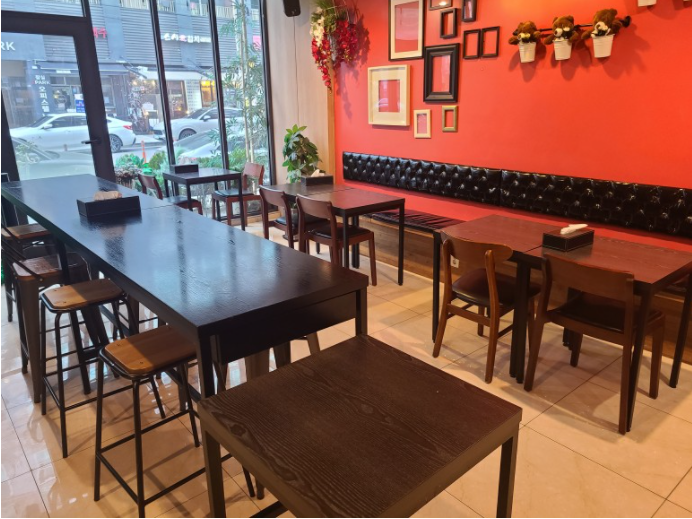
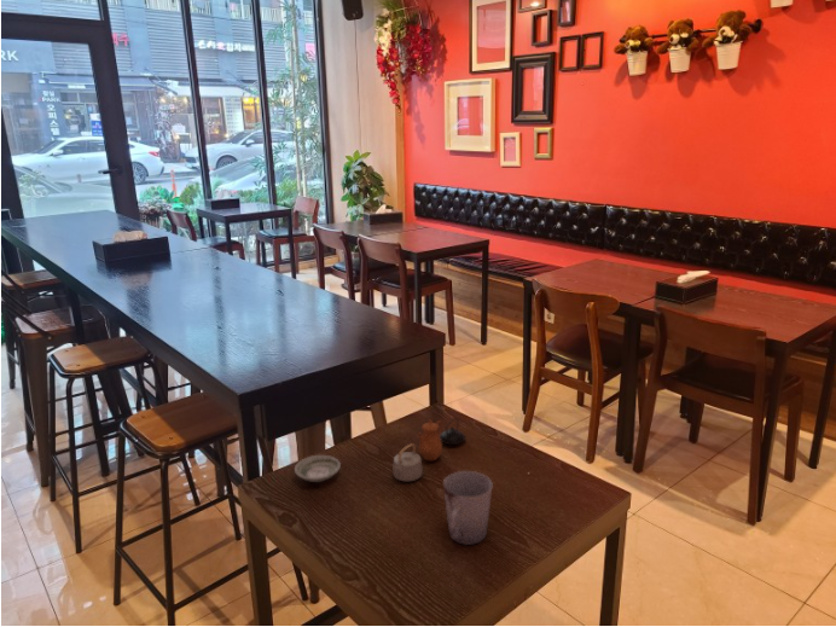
+ teapot (429, 440)
+ cup (464, 513)
+ saucer (318, 470)
